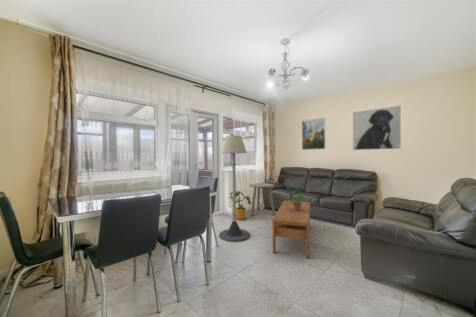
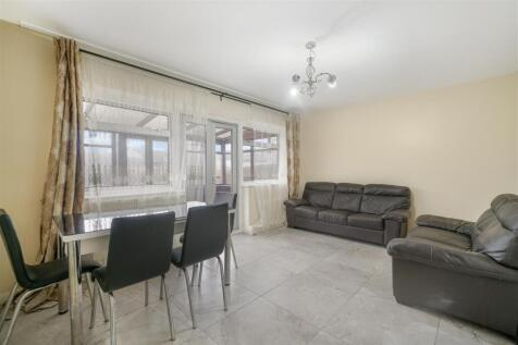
- potted plant (296, 198)
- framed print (375, 129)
- floor lamp (233, 185)
- house plant (239, 205)
- coffee table (294, 223)
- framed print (313, 134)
- side table (259, 199)
